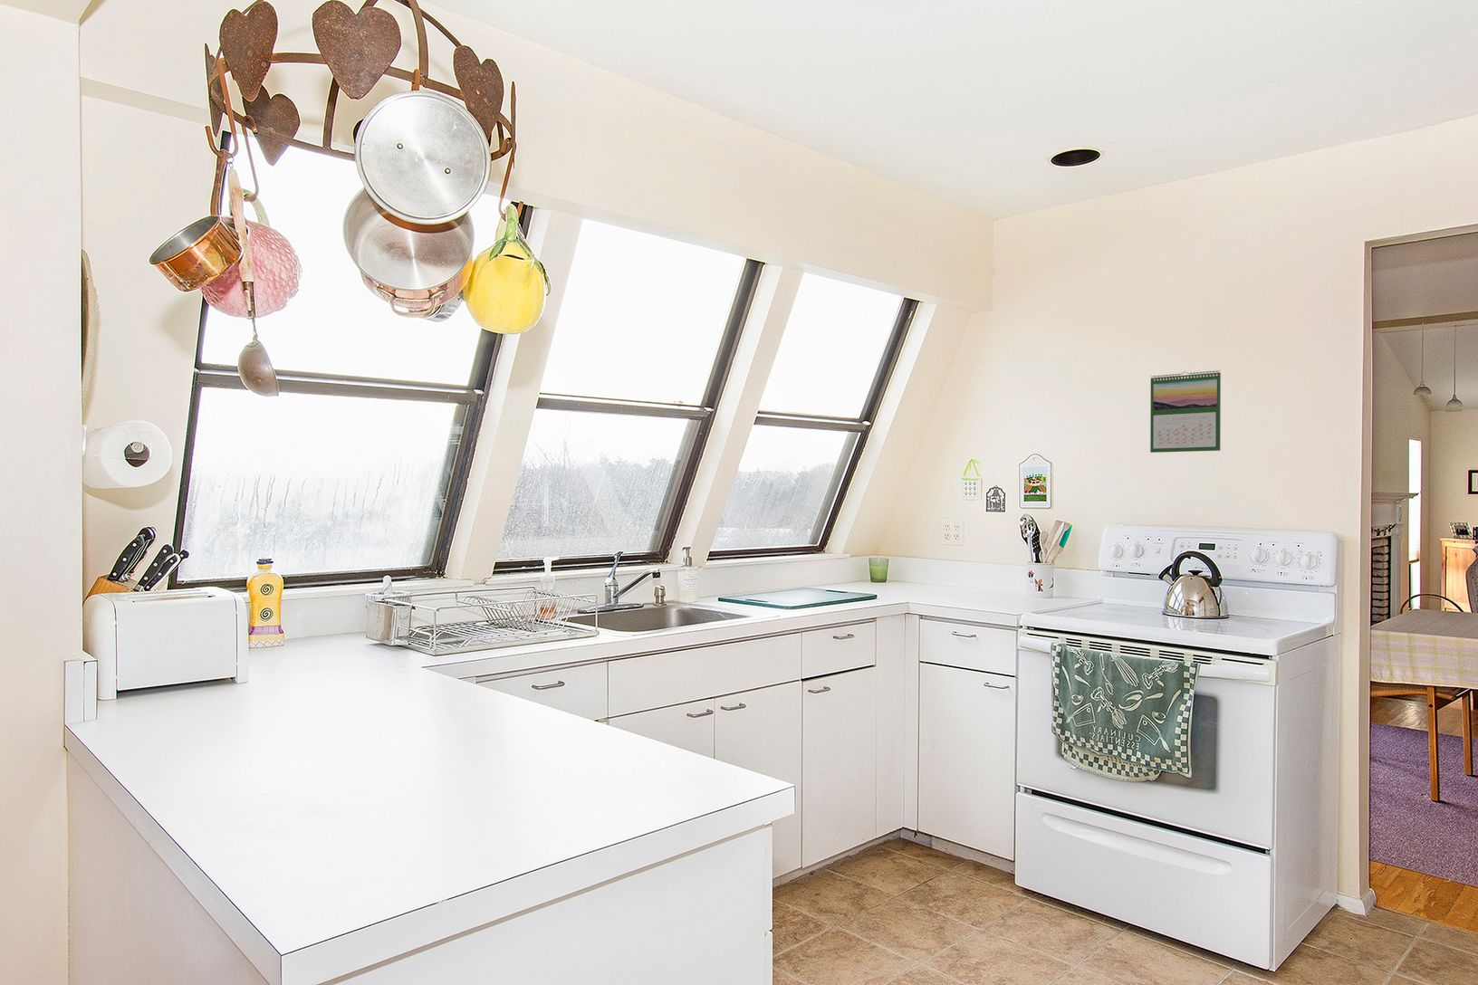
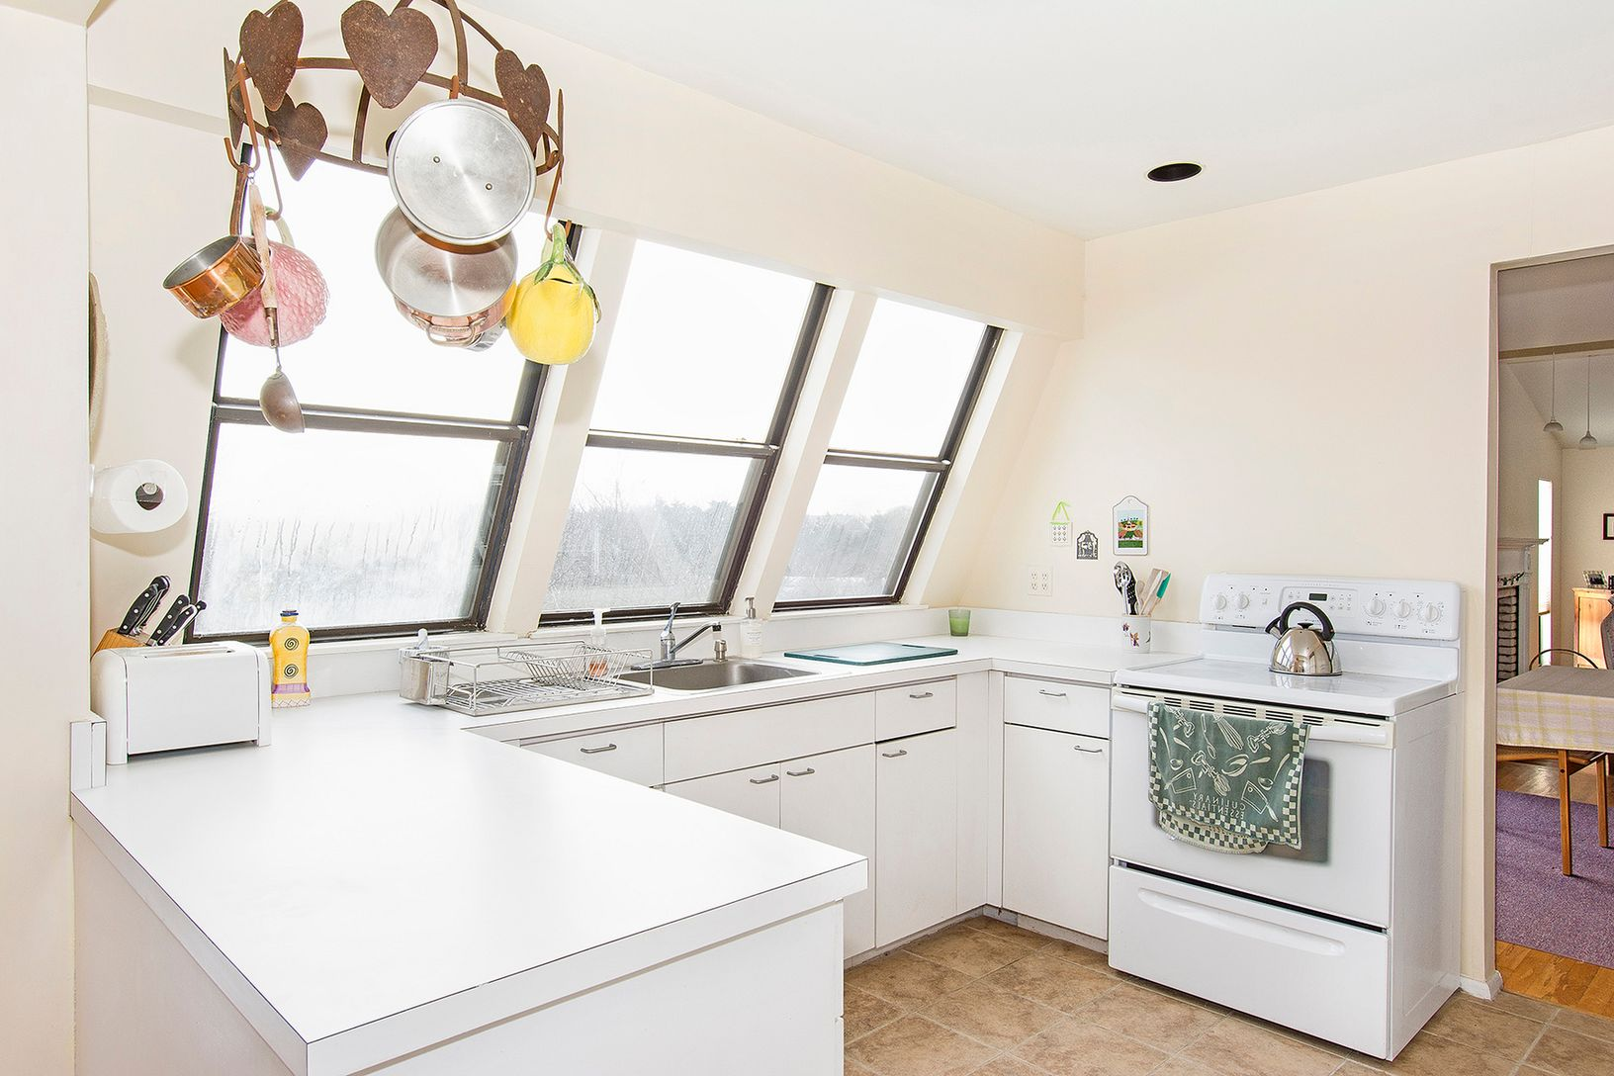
- calendar (1184, 411)
